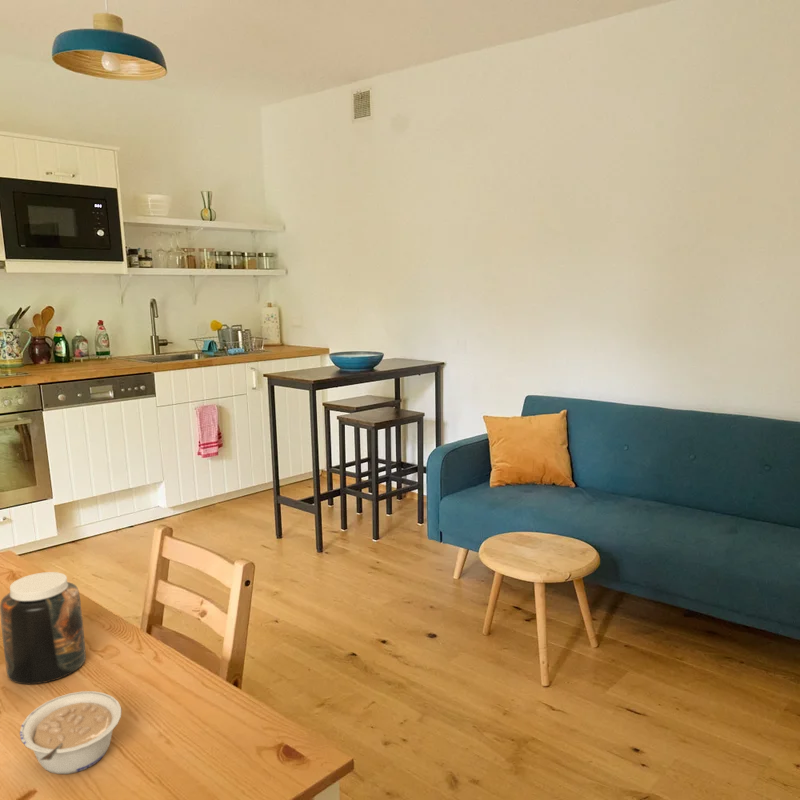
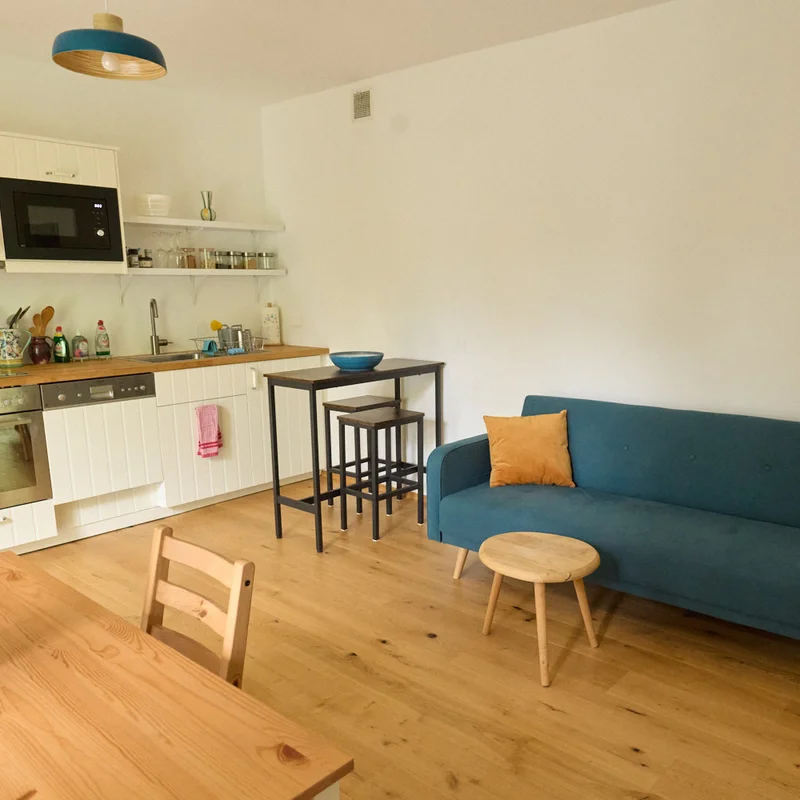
- jar (43, 624)
- legume (74, 734)
